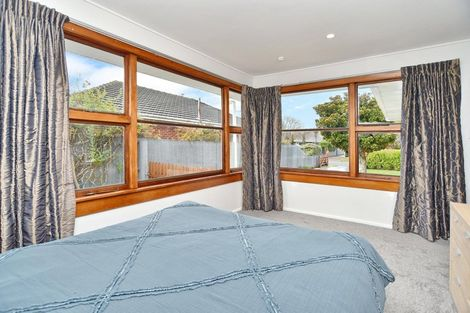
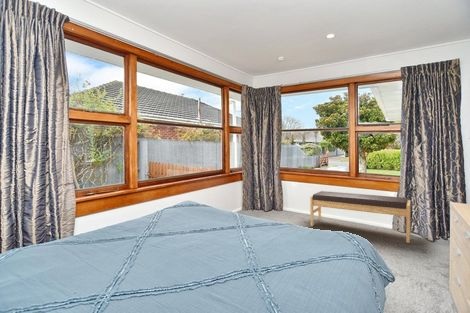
+ bench (357, 210)
